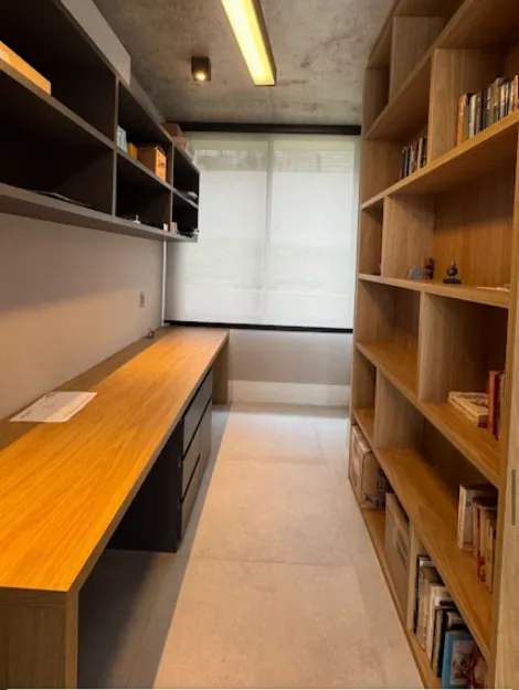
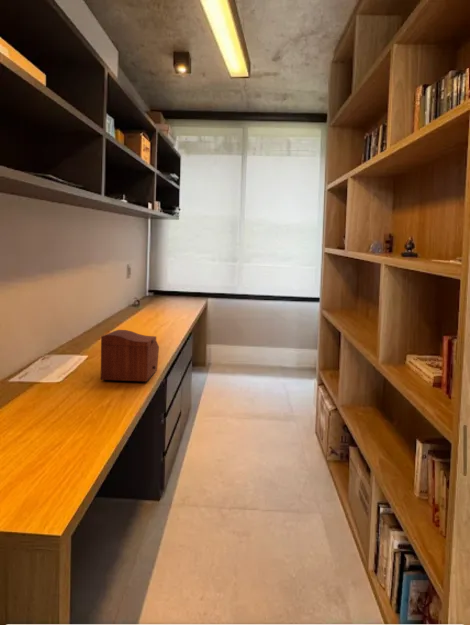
+ sewing box (132, 353)
